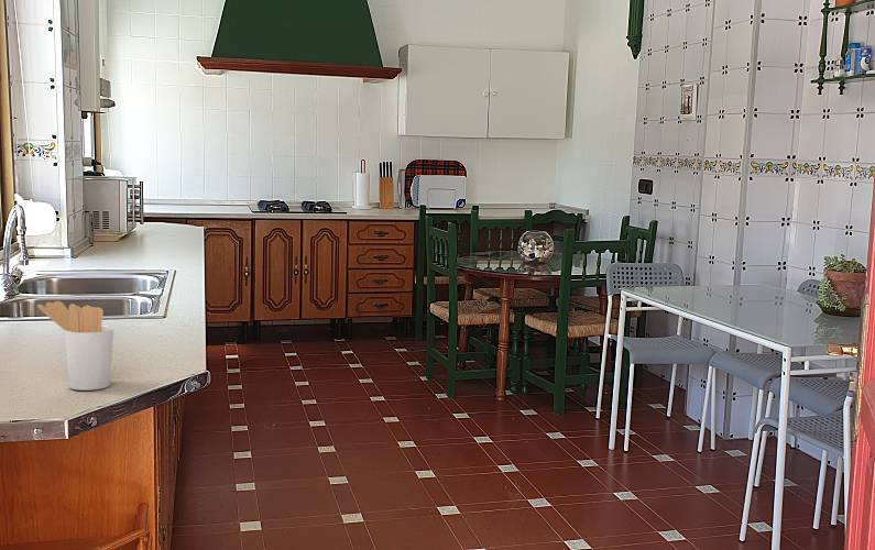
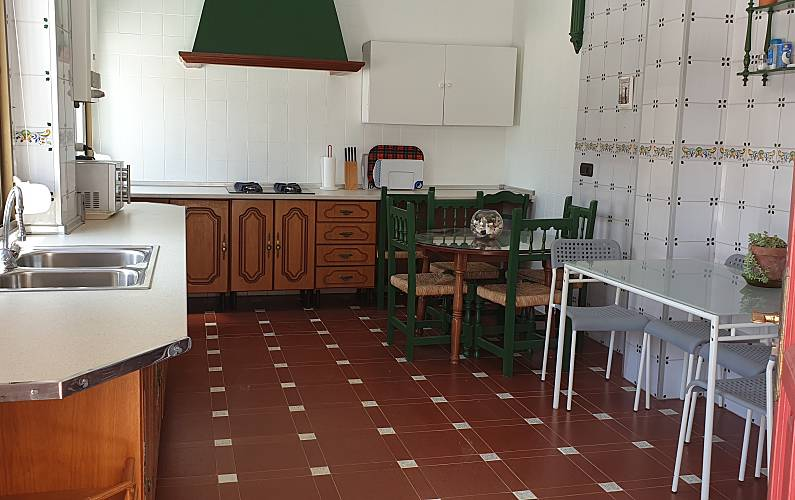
- utensil holder (77, 342)
